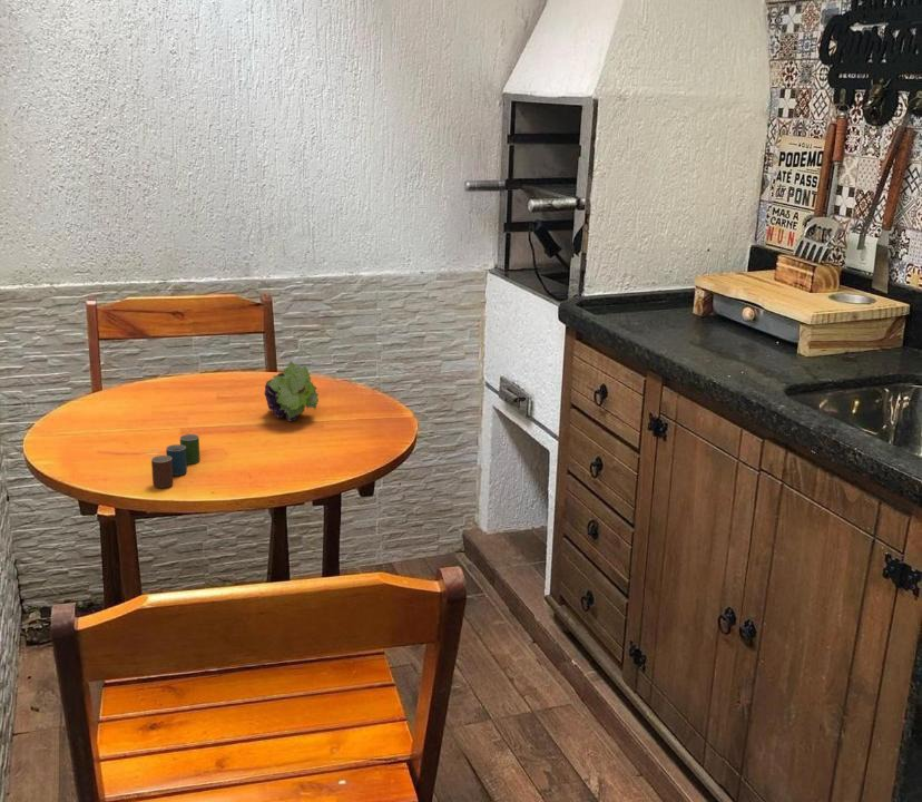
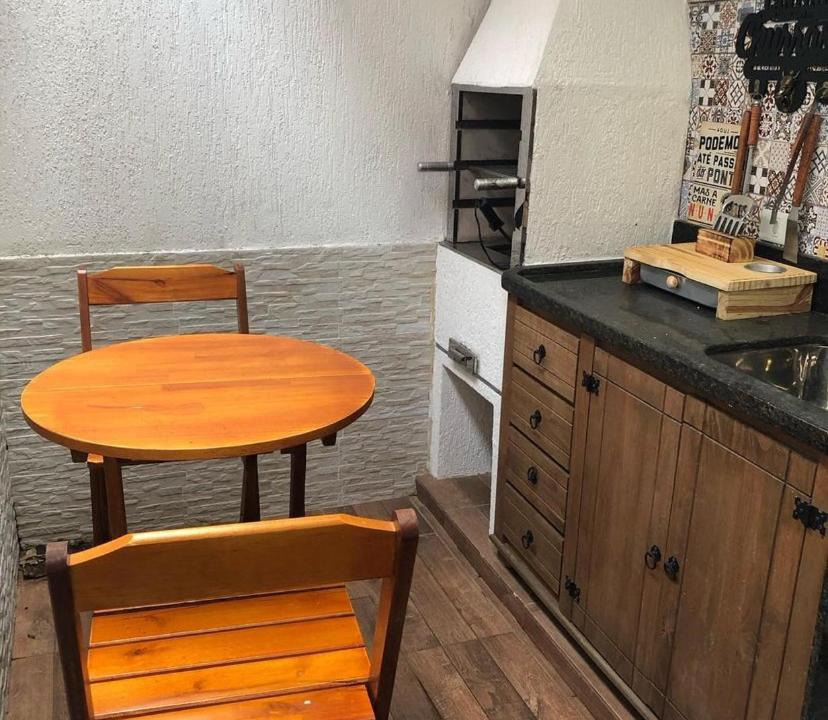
- fruit (286, 391)
- cup (177, 450)
